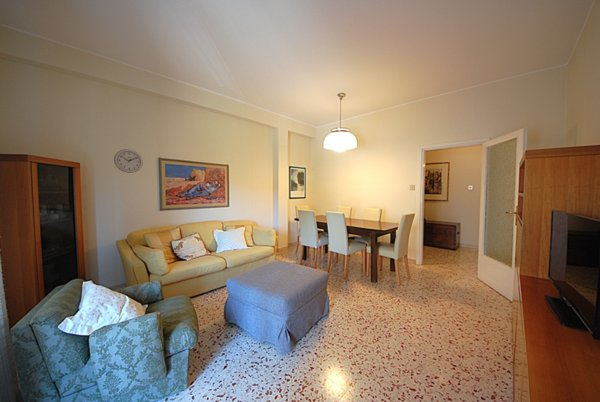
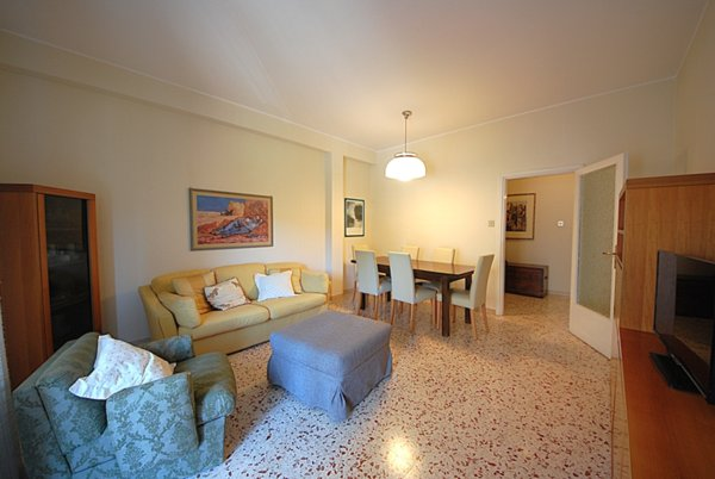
- wall clock (129, 161)
